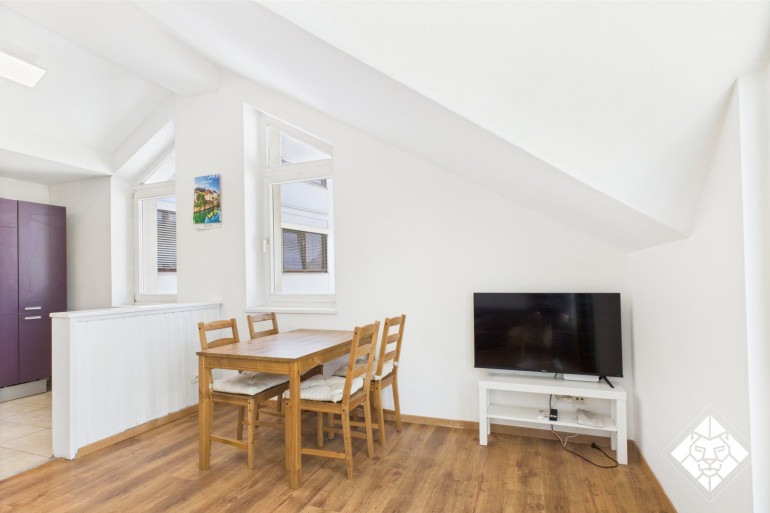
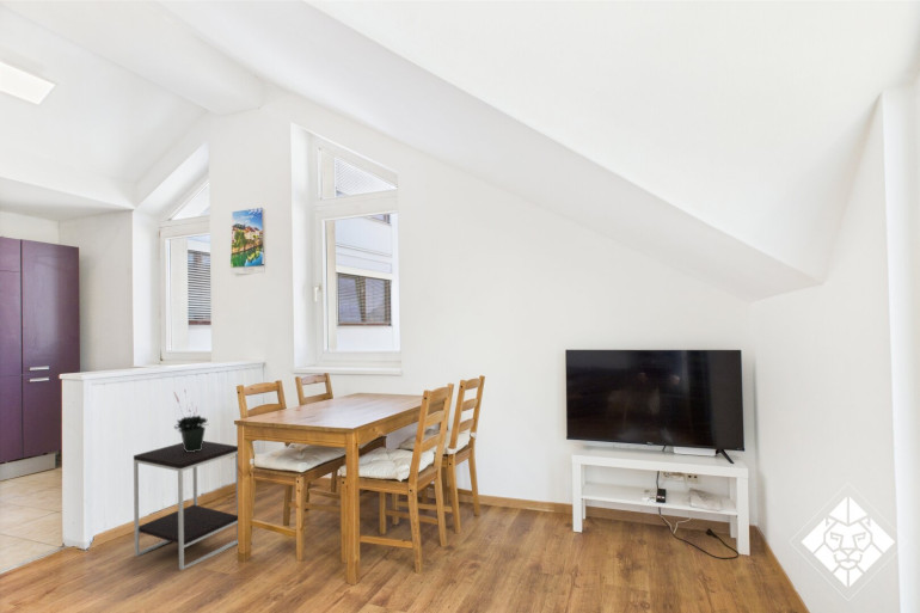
+ potted plant (190, 418)
+ side table (194, 499)
